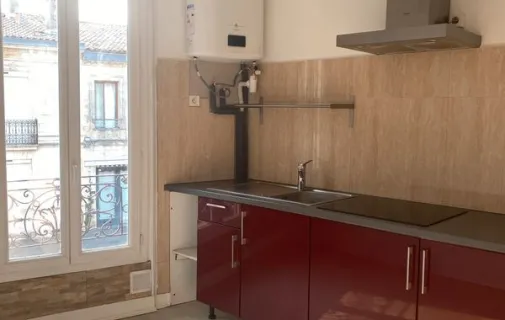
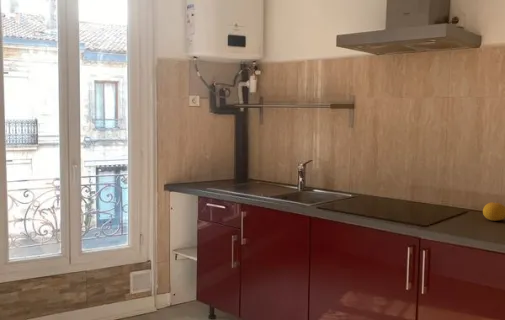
+ fruit (495, 211)
